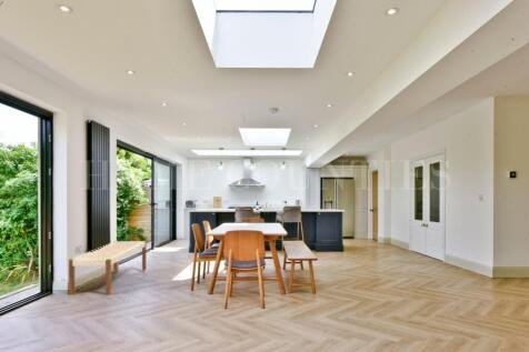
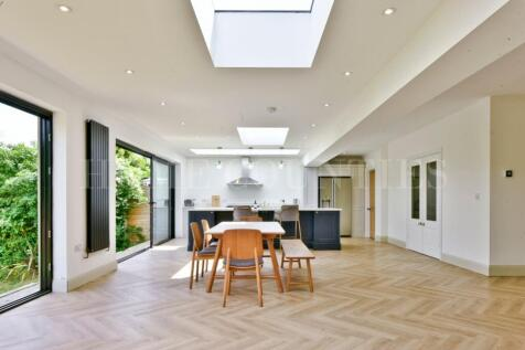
- bench (113, 265)
